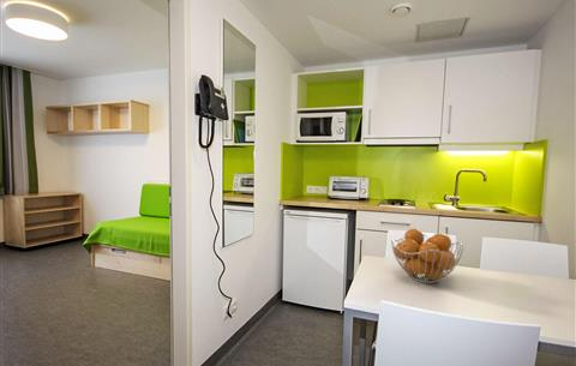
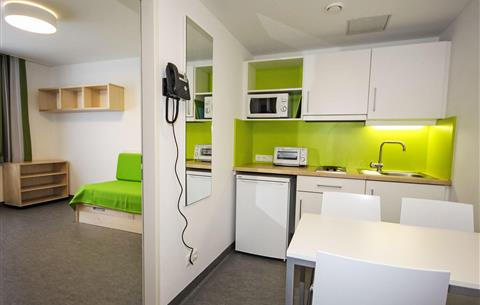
- fruit basket (424, 254)
